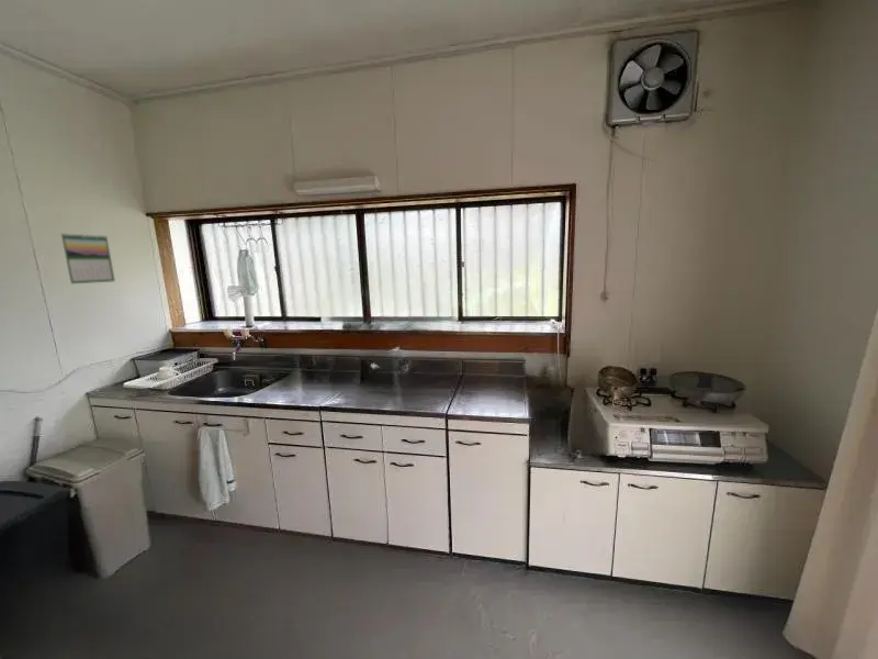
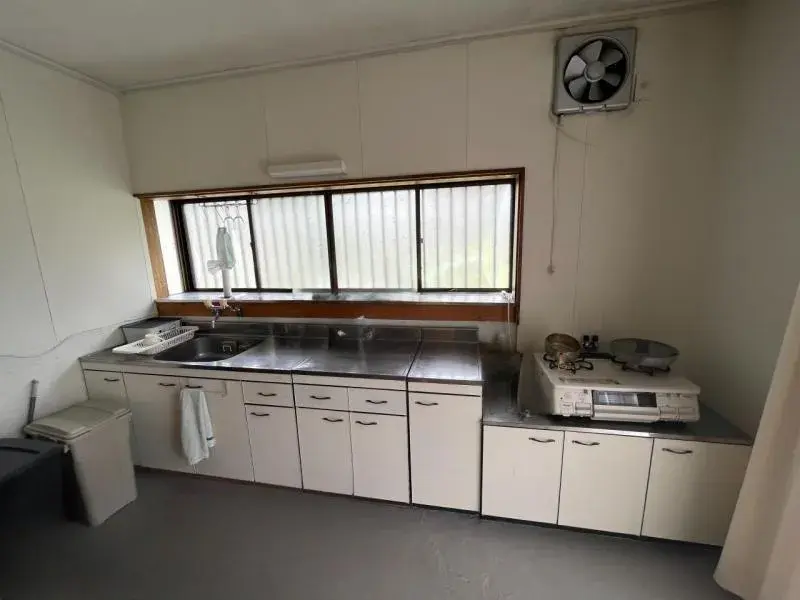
- calendar (89, 258)
